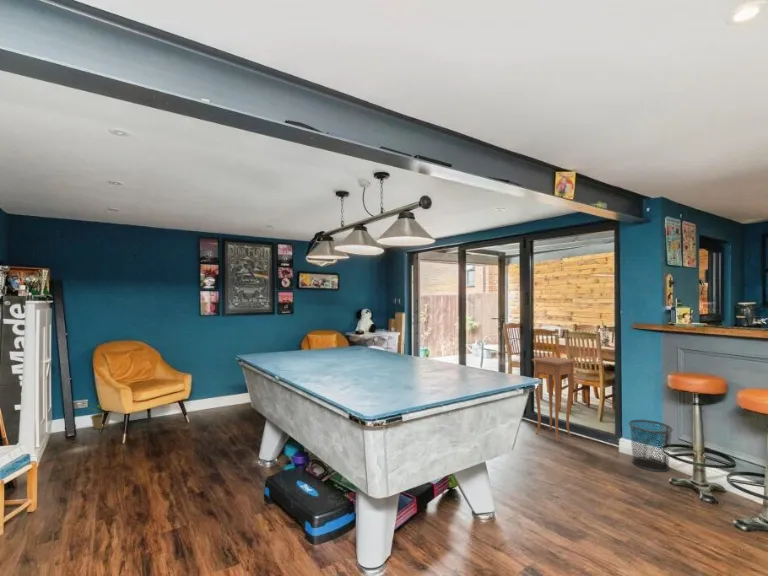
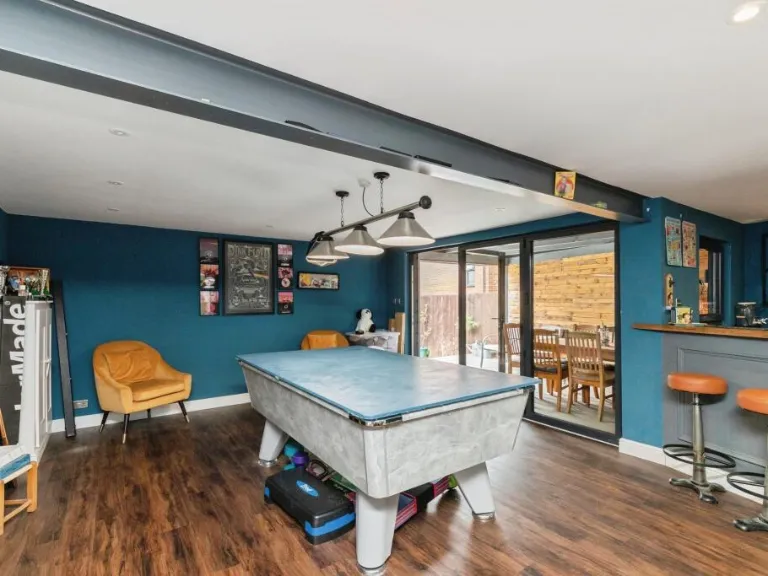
- potted plant (99, 413)
- side table (555, 397)
- waste bin (650, 445)
